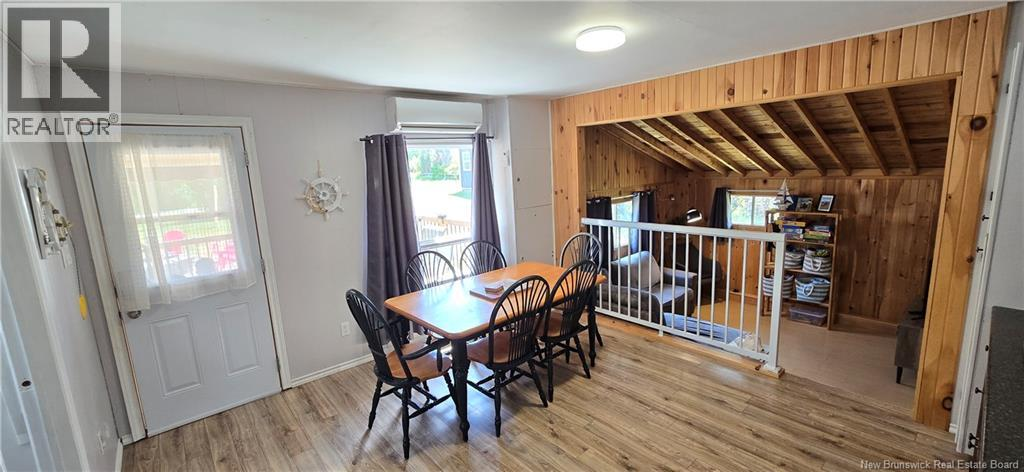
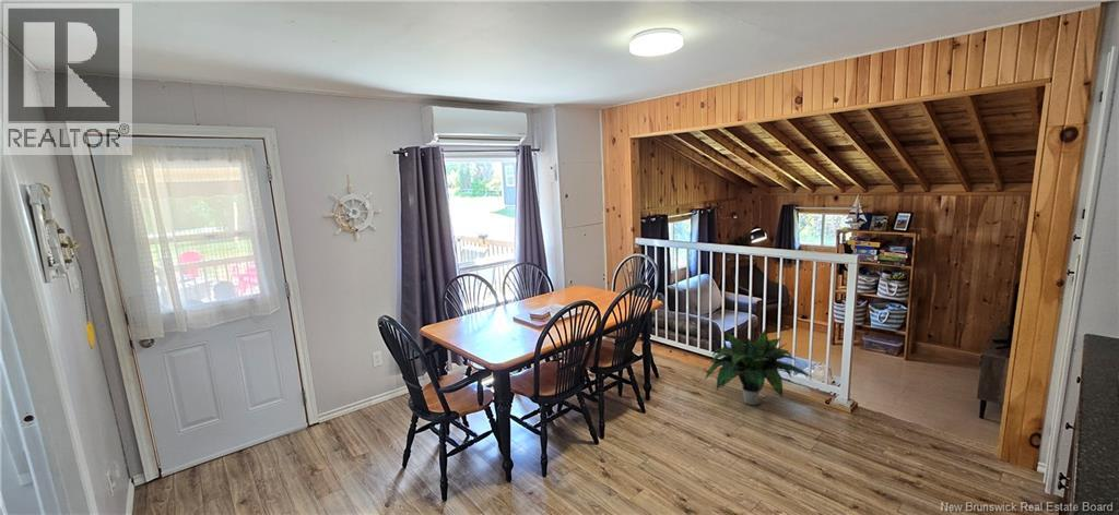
+ potted plant (753, 367)
